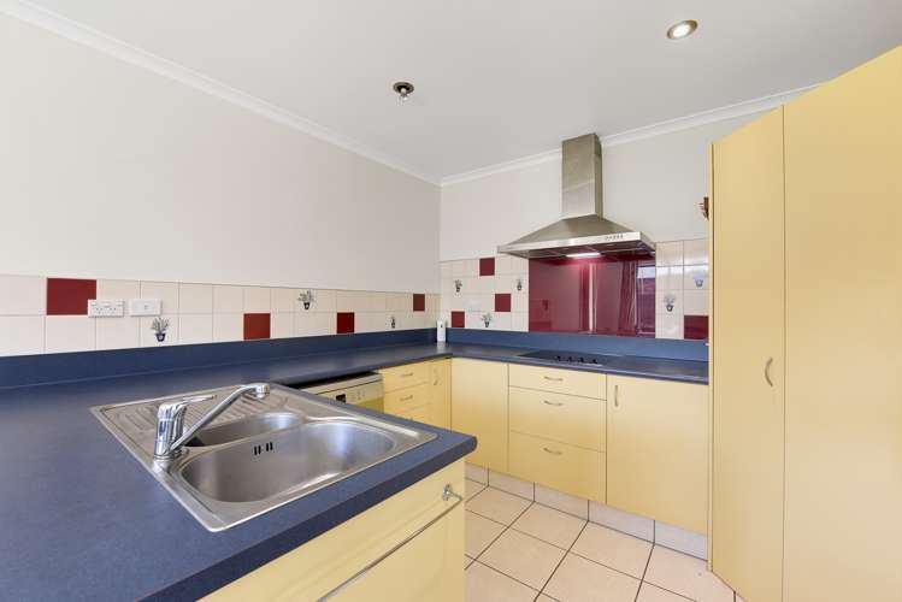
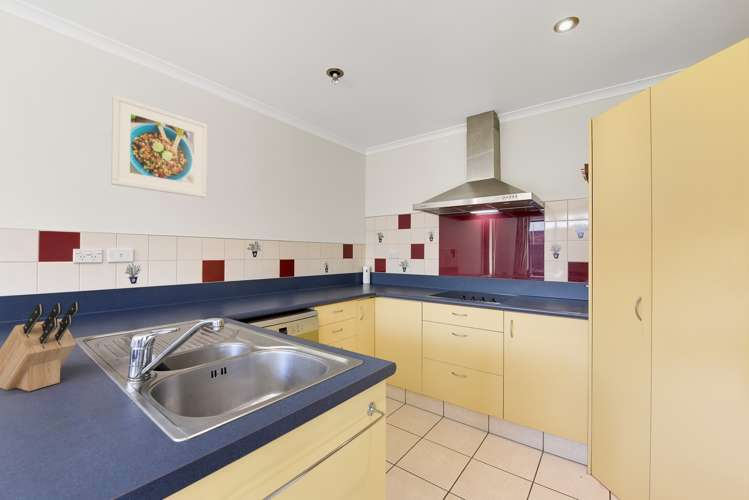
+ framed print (163, 151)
+ knife block (33, 341)
